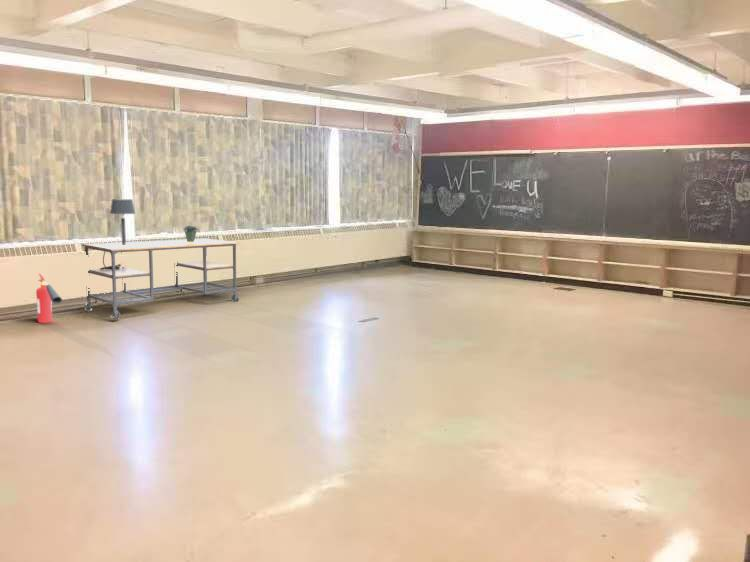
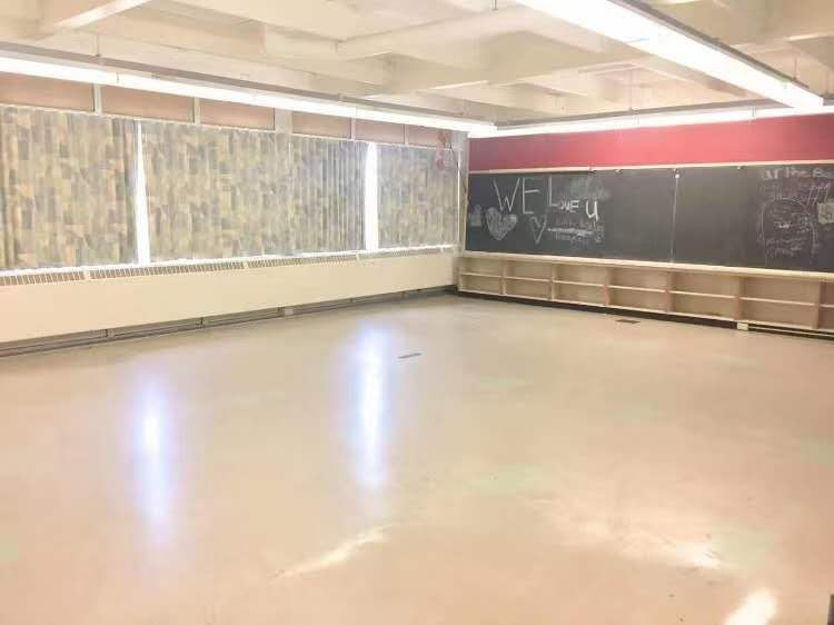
- desk (164, 286)
- potted plant (189, 226)
- table lamp (123, 222)
- fire extinguisher (48, 299)
